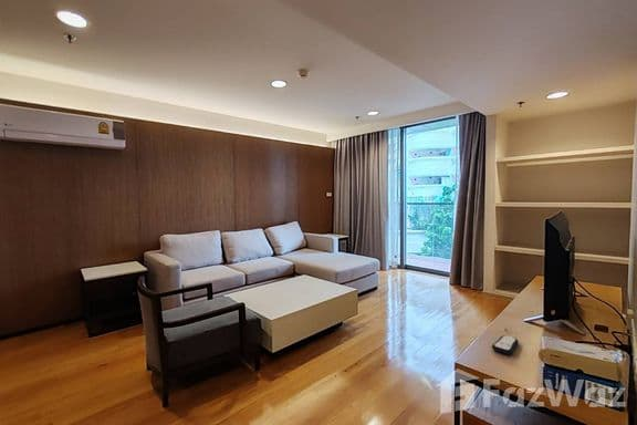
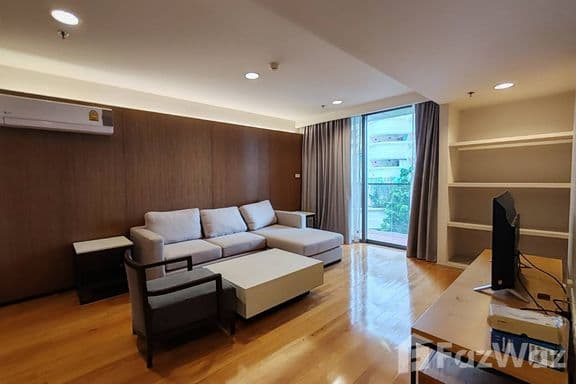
- remote control (505, 343)
